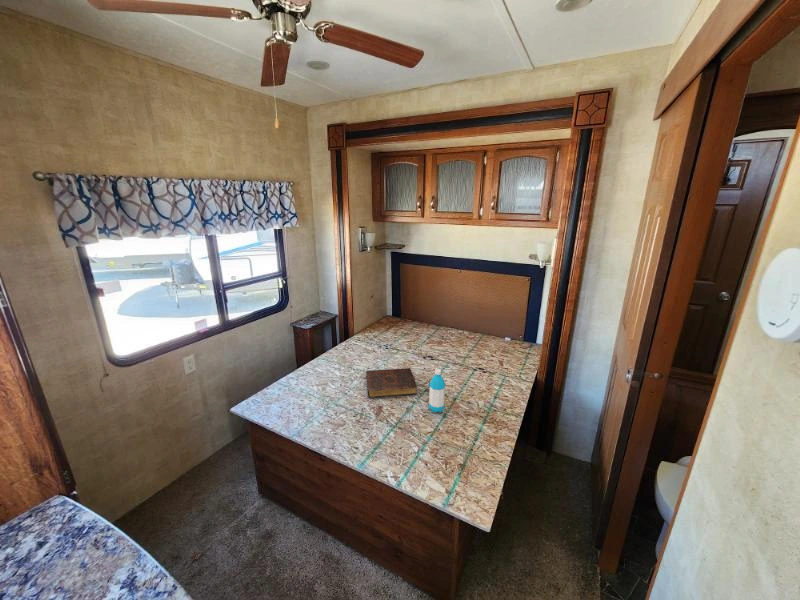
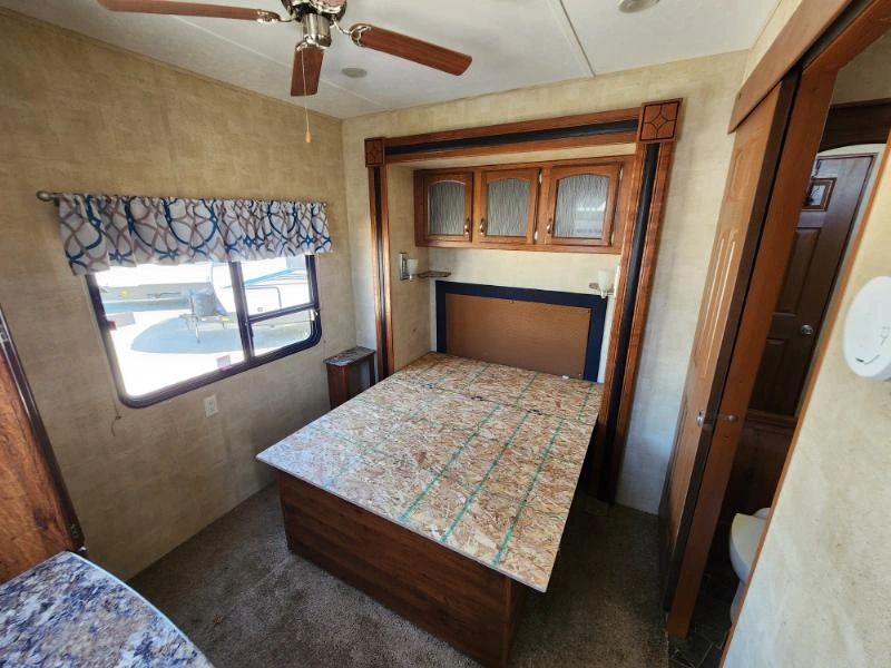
- book (390, 381)
- water bottle (437, 390)
